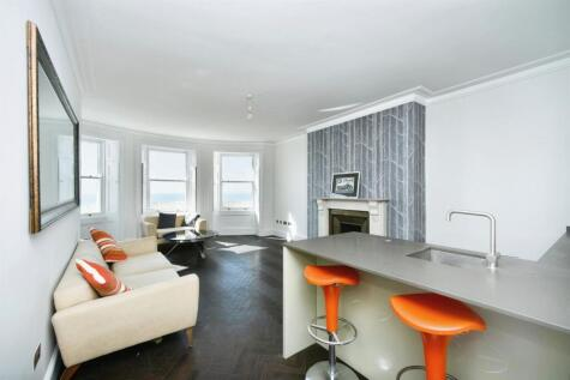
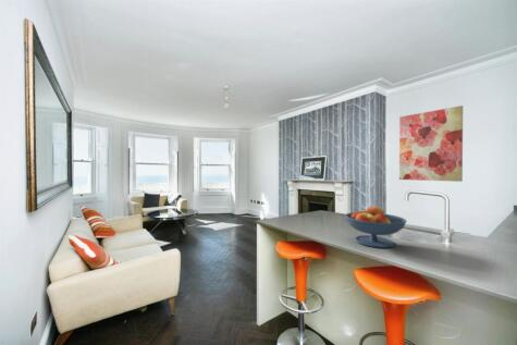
+ wall art (428, 146)
+ fruit bowl (373, 224)
